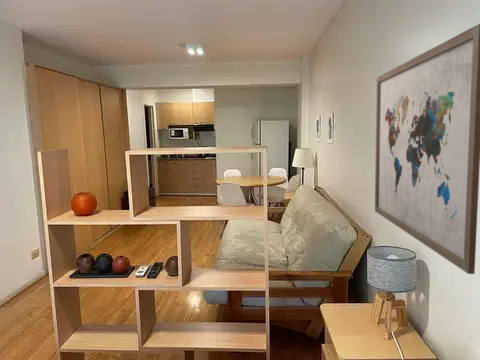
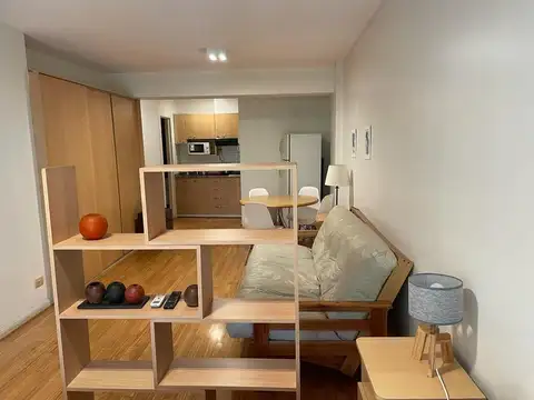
- wall art (412, 148)
